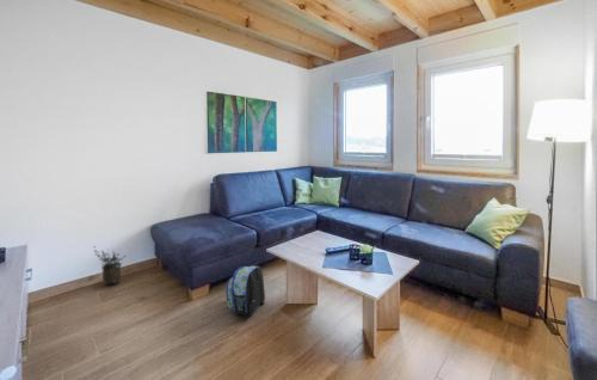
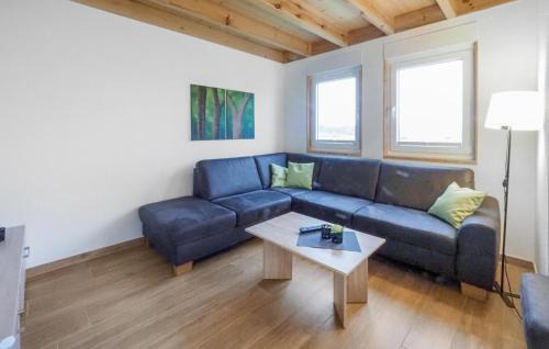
- potted plant (109, 264)
- backpack (245, 287)
